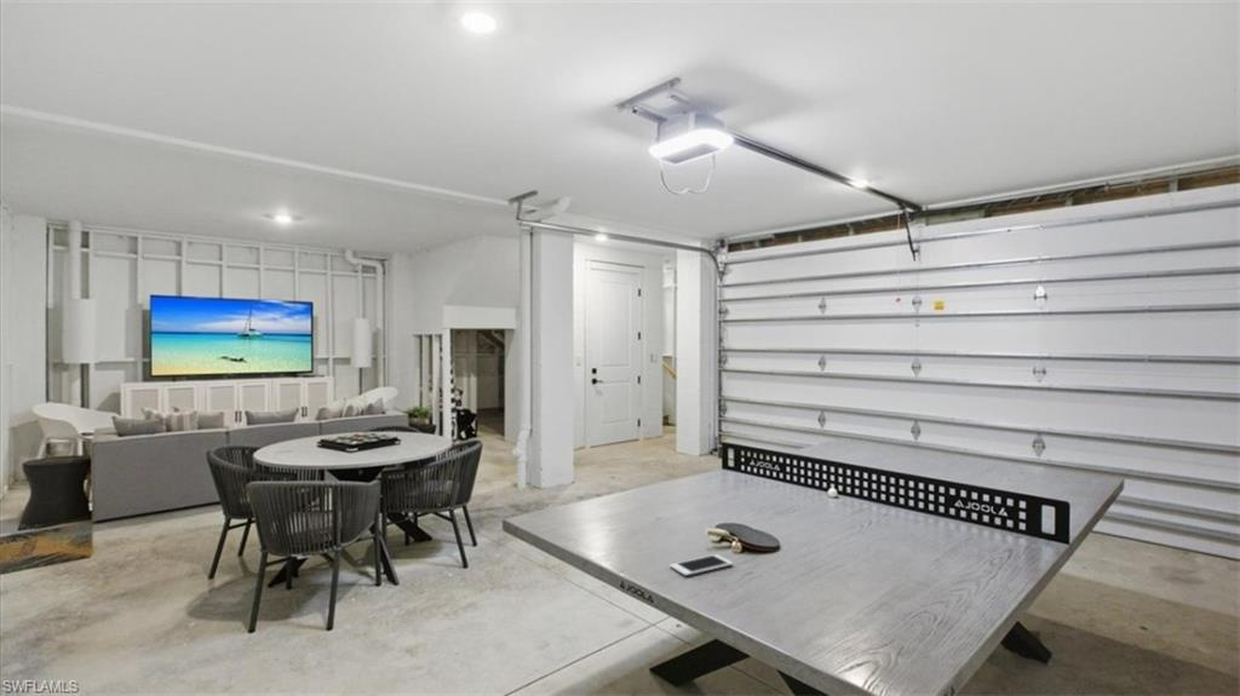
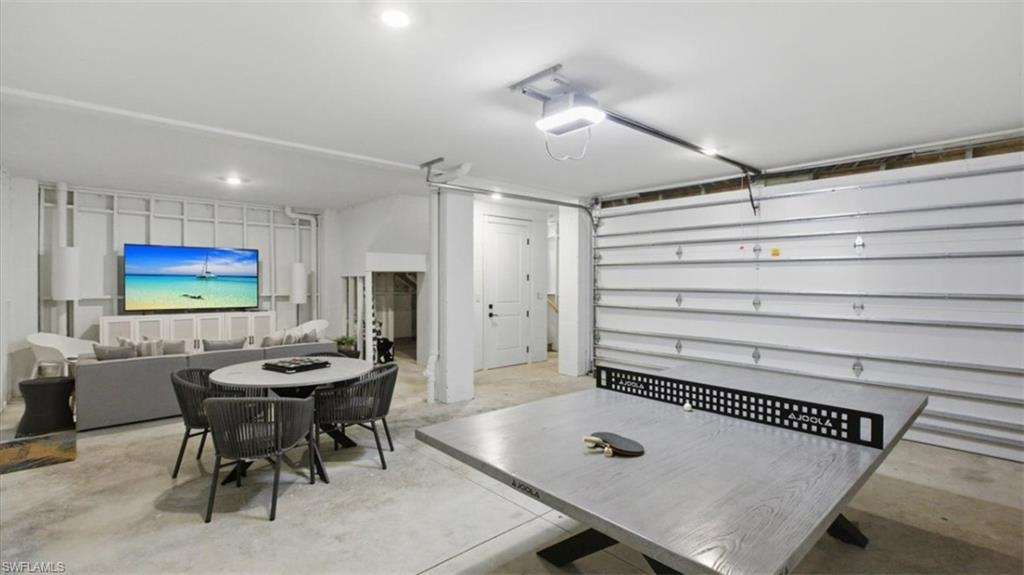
- cell phone (701, 564)
